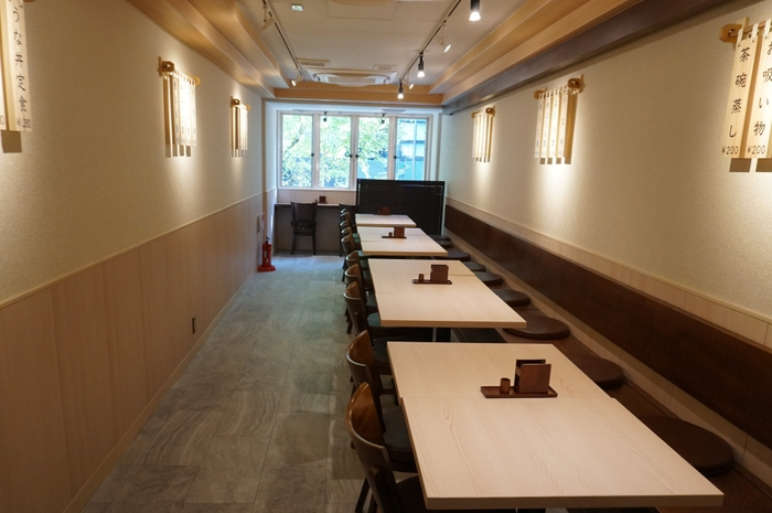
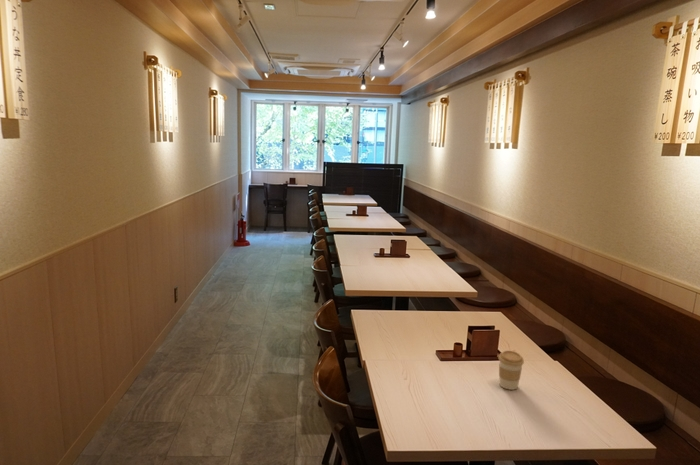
+ coffee cup (510, 369)
